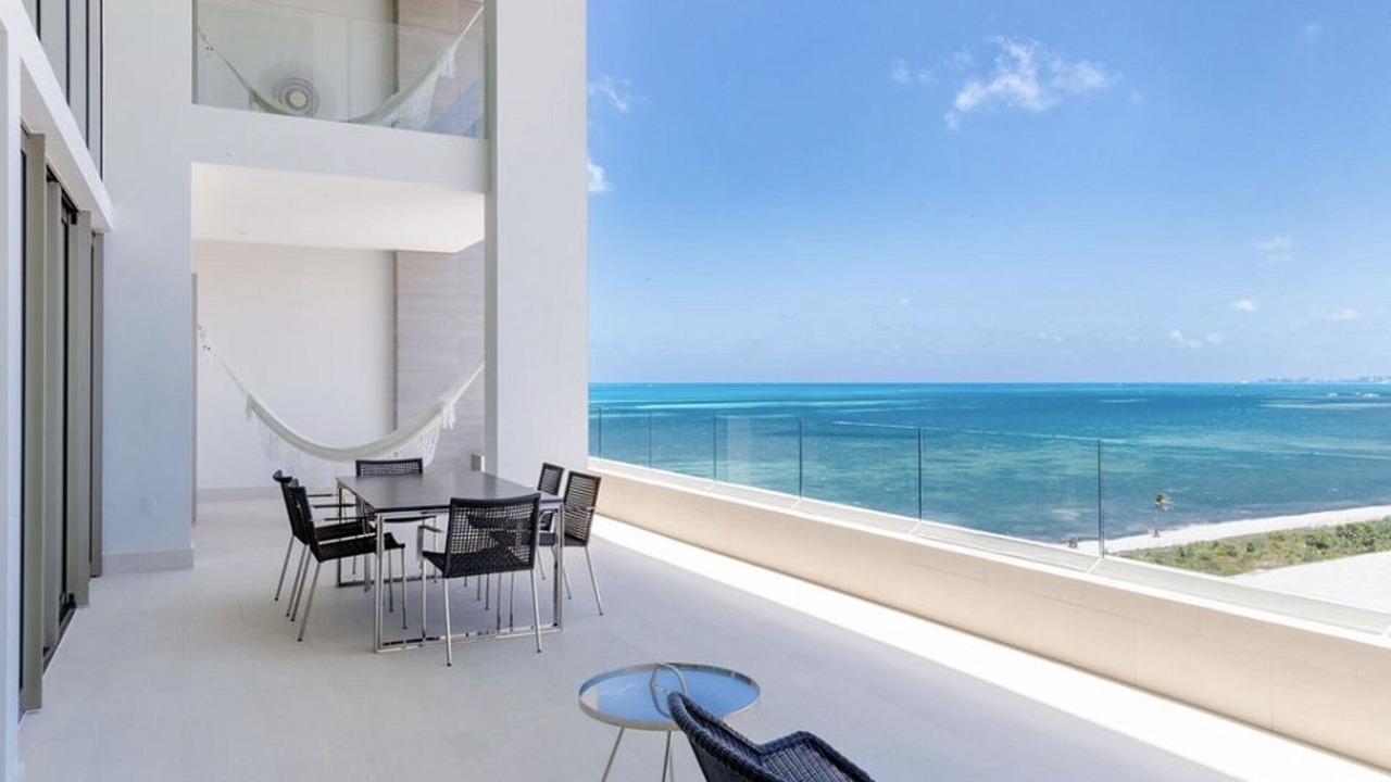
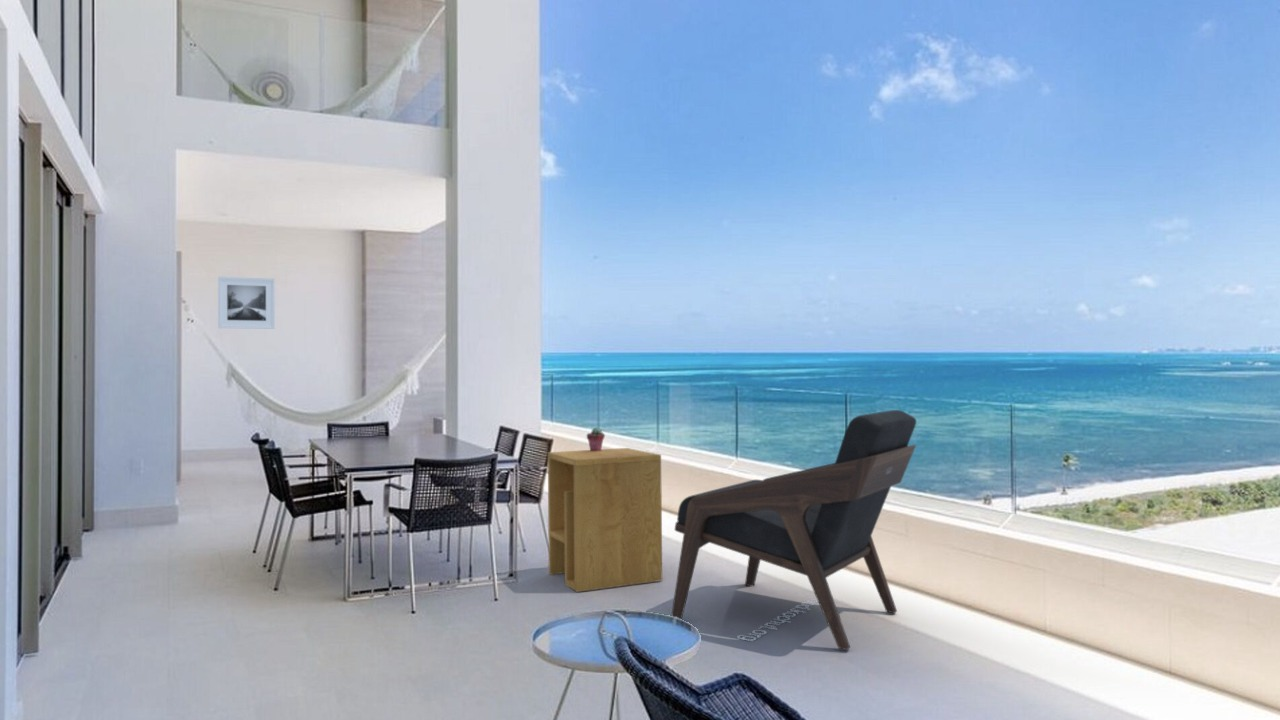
+ lounge chair (798, 514)
+ potted succulent (595, 438)
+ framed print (246, 303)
+ side table (603, 515)
